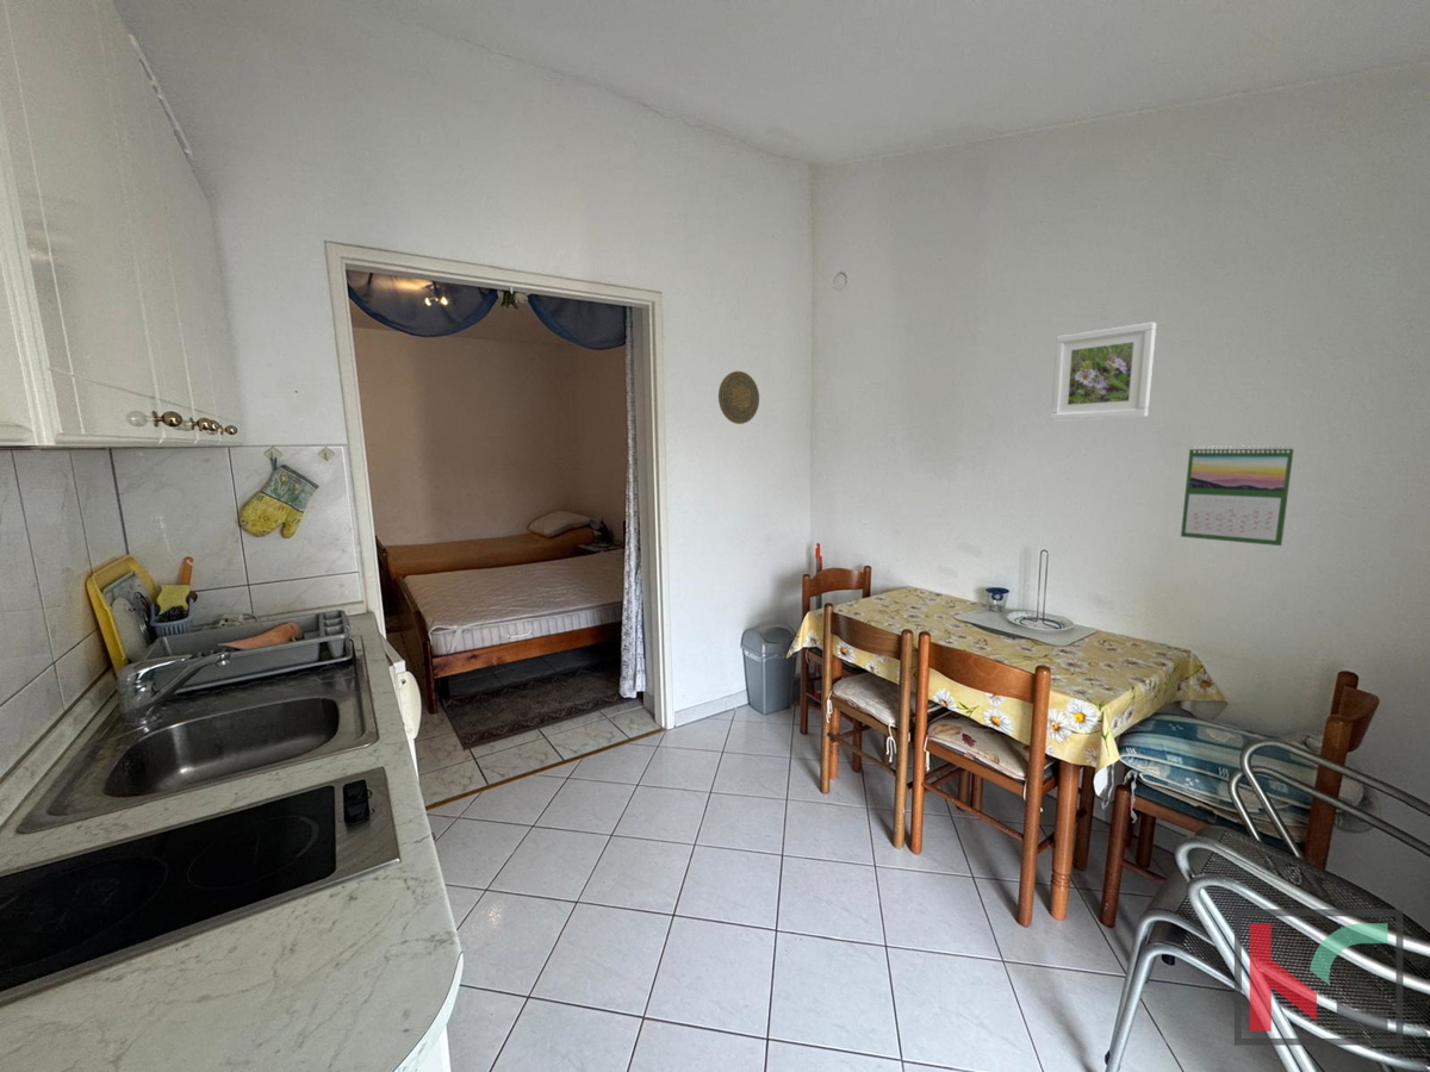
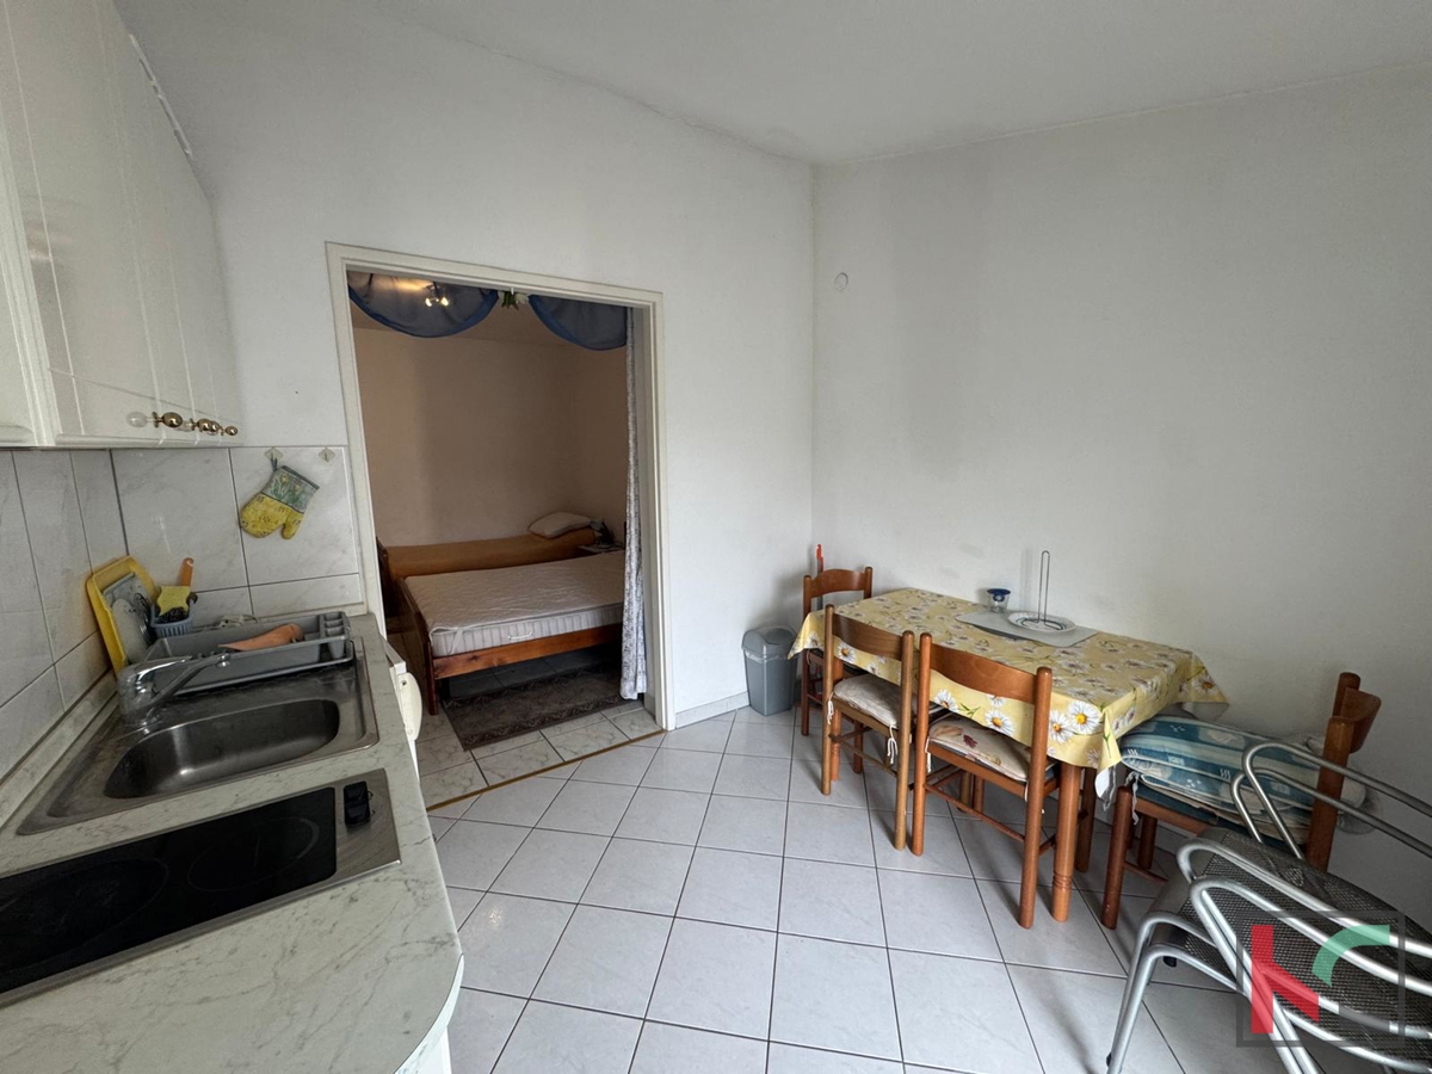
- decorative plate (740, 397)
- calendar (1233, 493)
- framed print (1100, 374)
